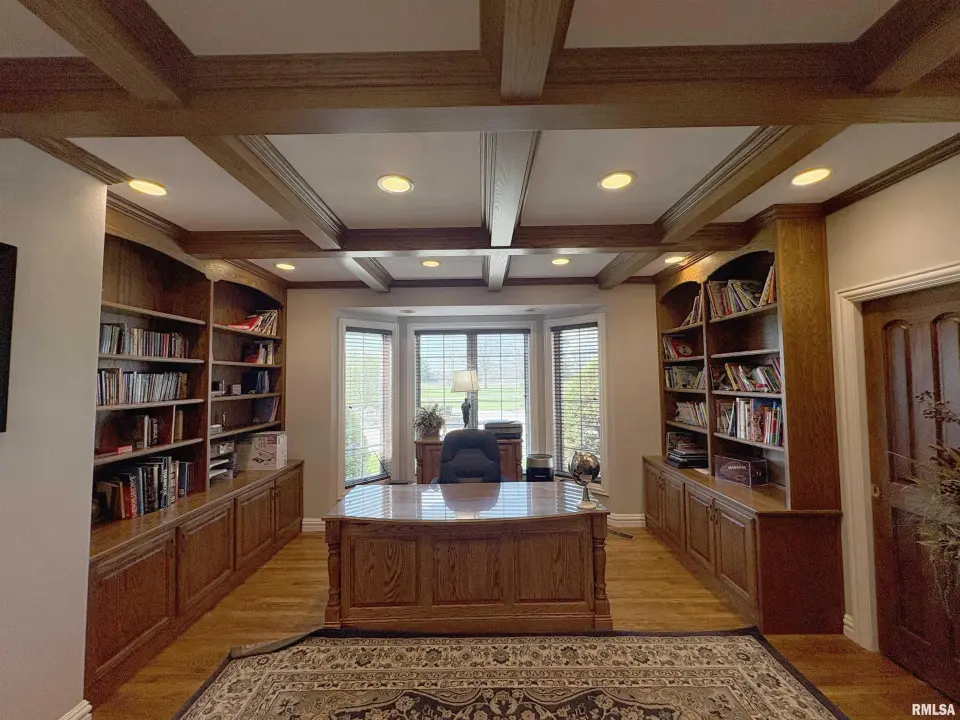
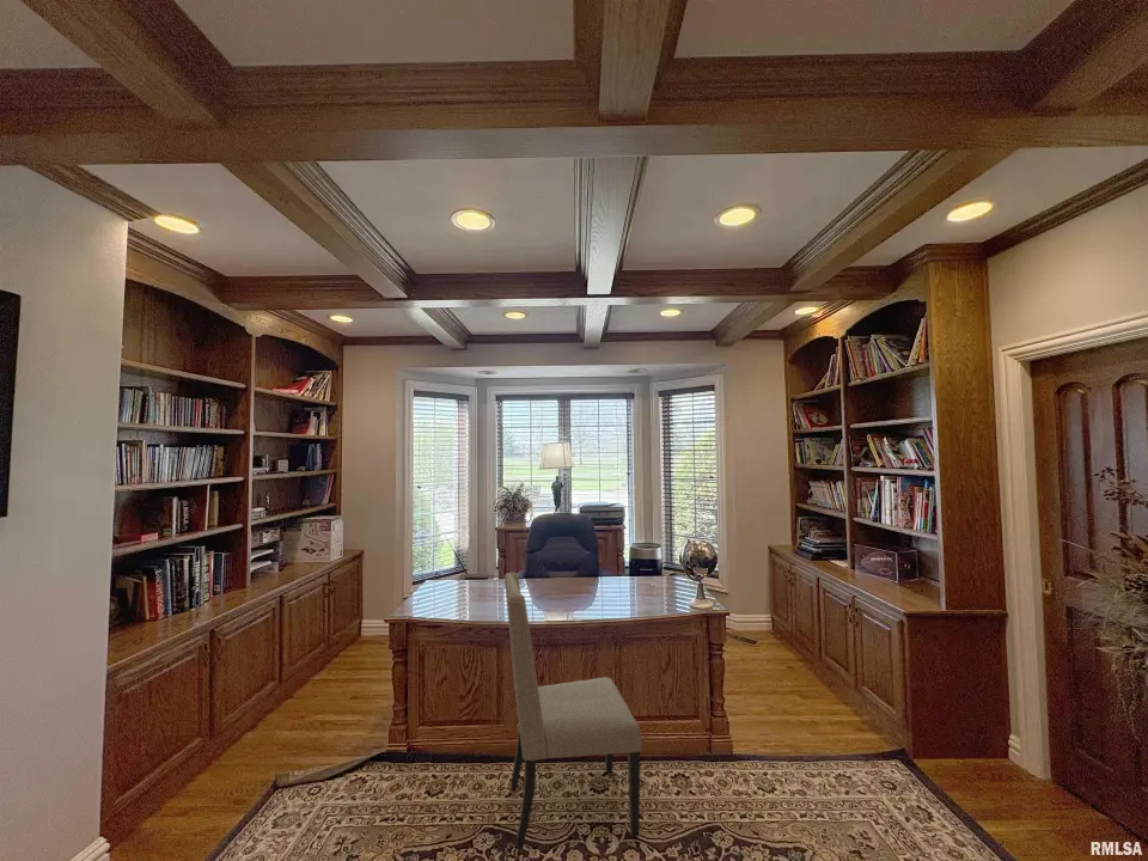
+ chair (567, 691)
